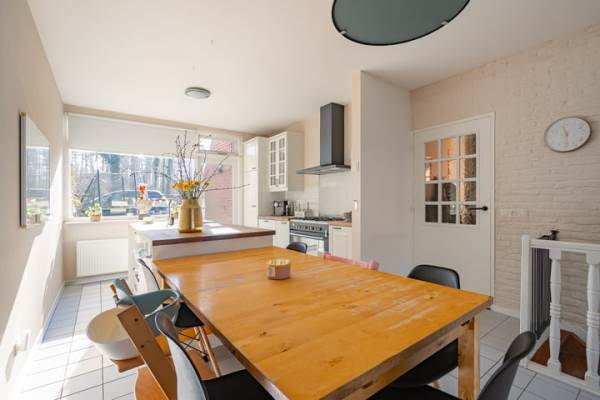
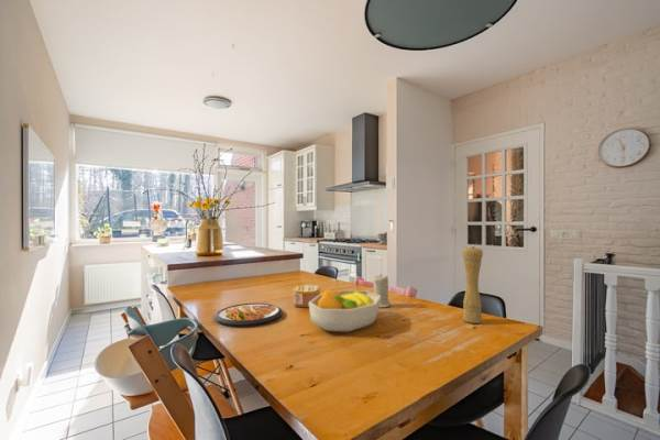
+ candle (381, 289)
+ pepper mill (472, 283)
+ fruit bowl (345, 305)
+ dish (249, 311)
